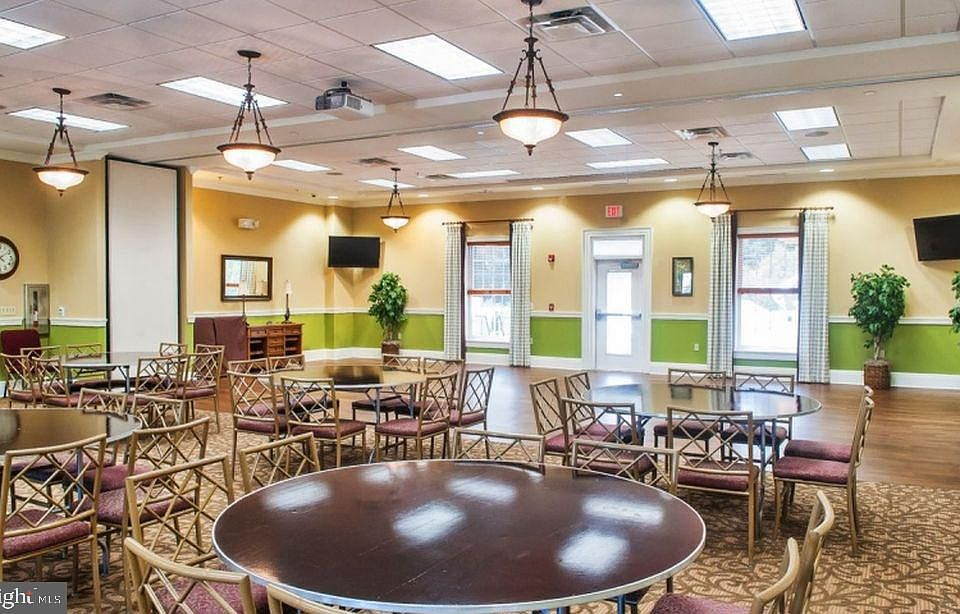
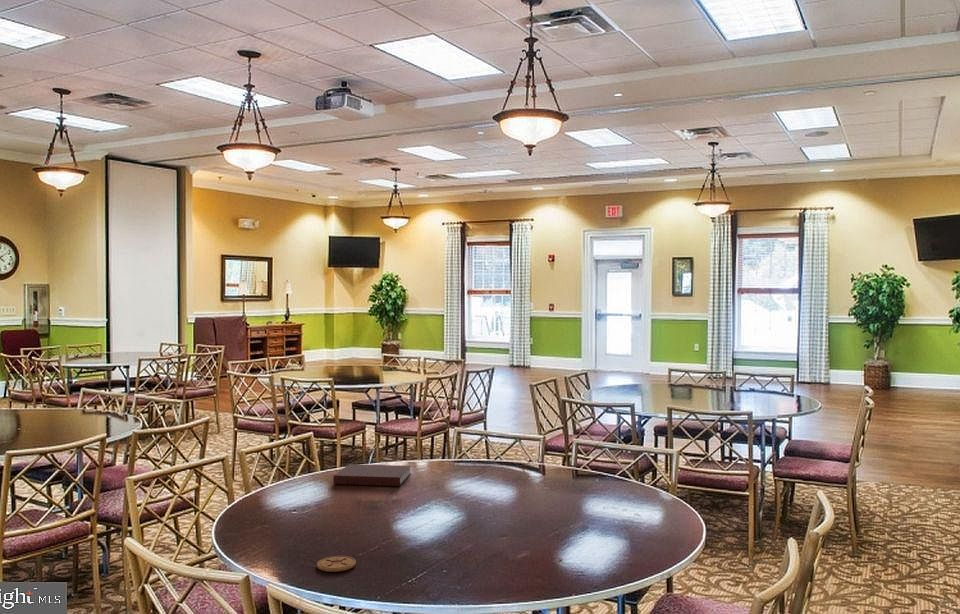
+ coaster (336, 563)
+ notebook (373, 474)
